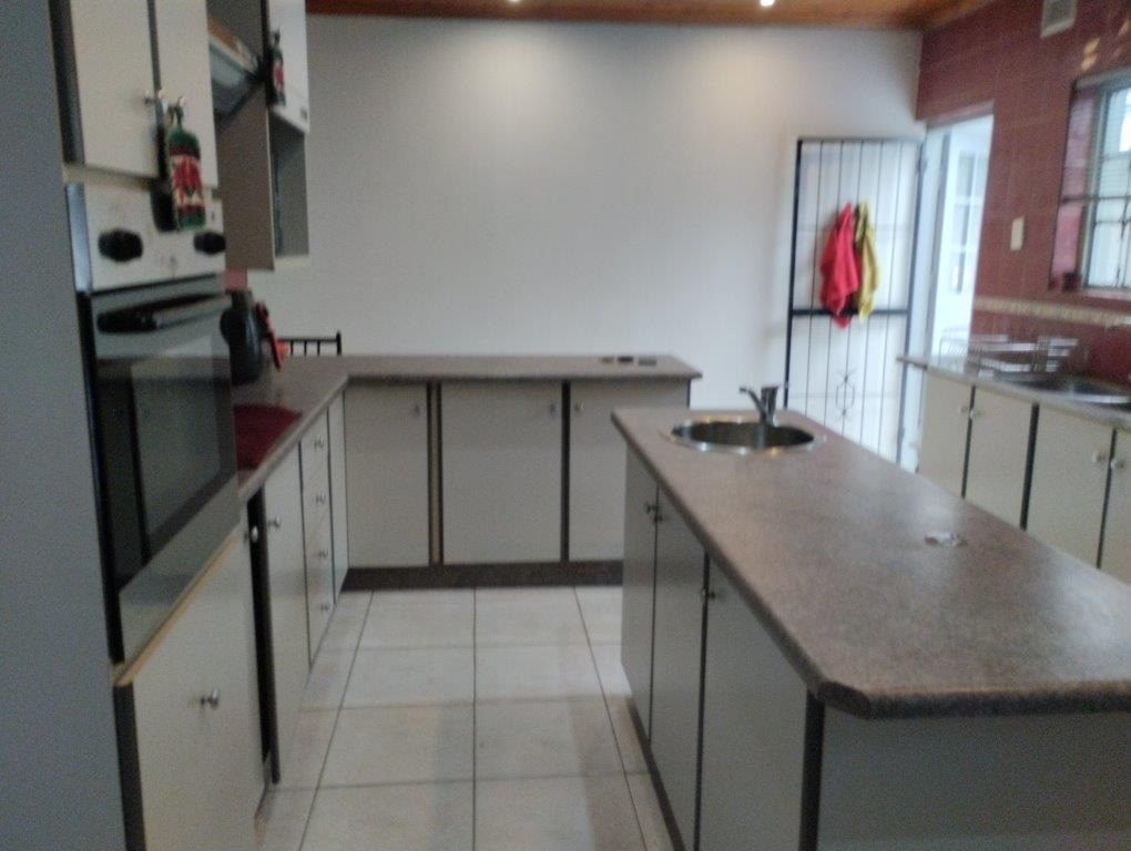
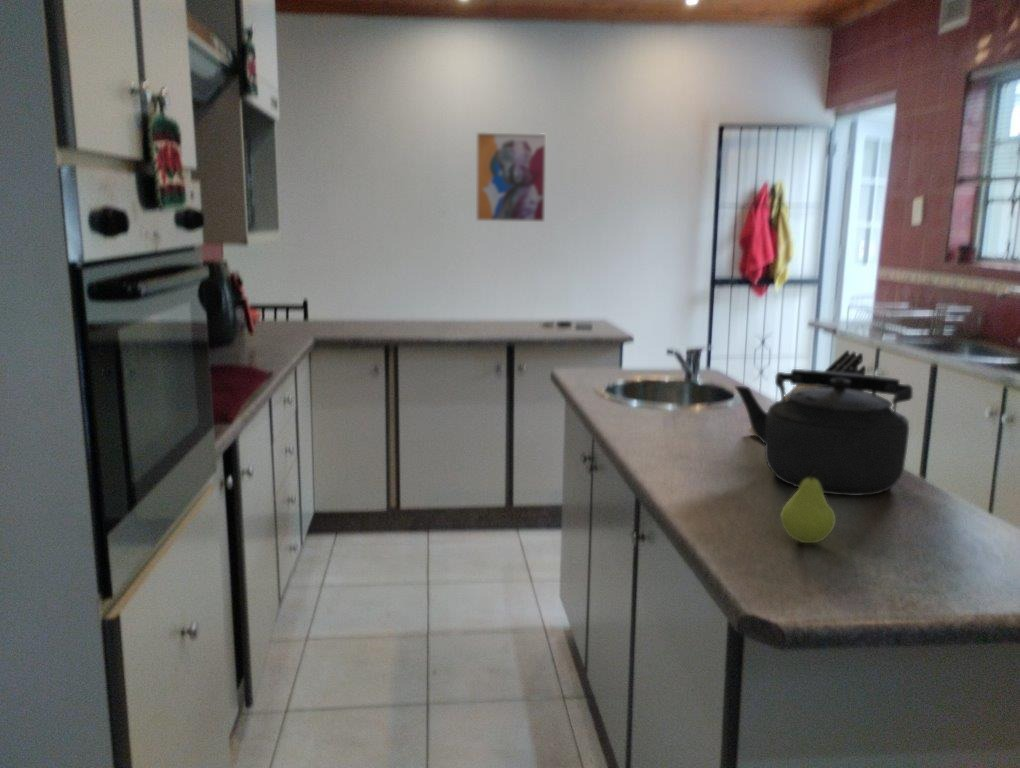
+ kettle (831, 427)
+ fruit (808, 505)
+ knife block (809, 387)
+ wall art (510, 177)
